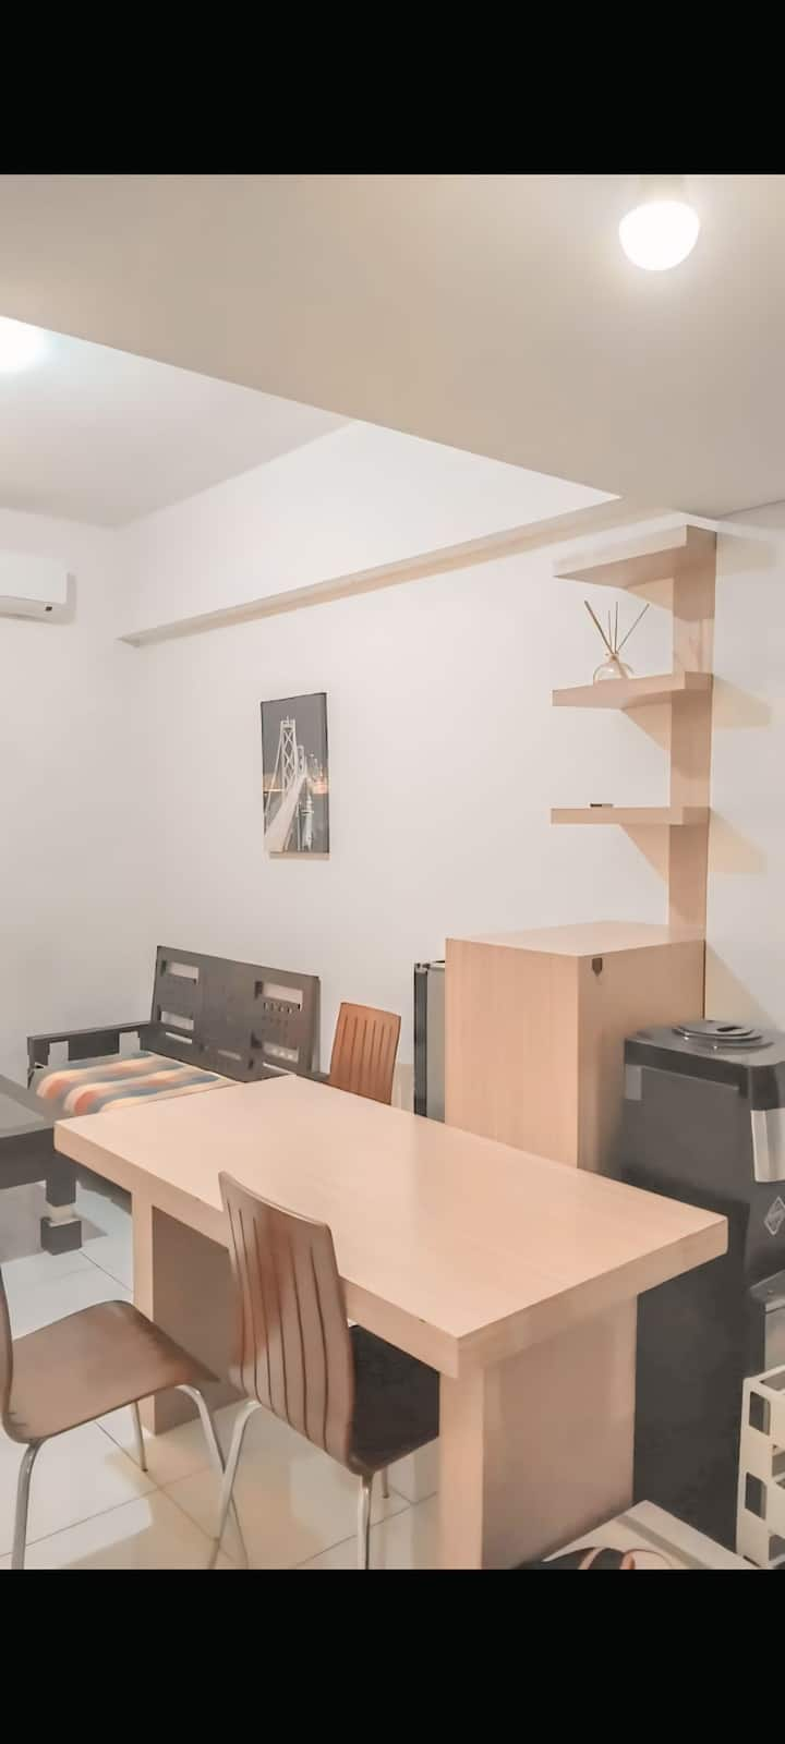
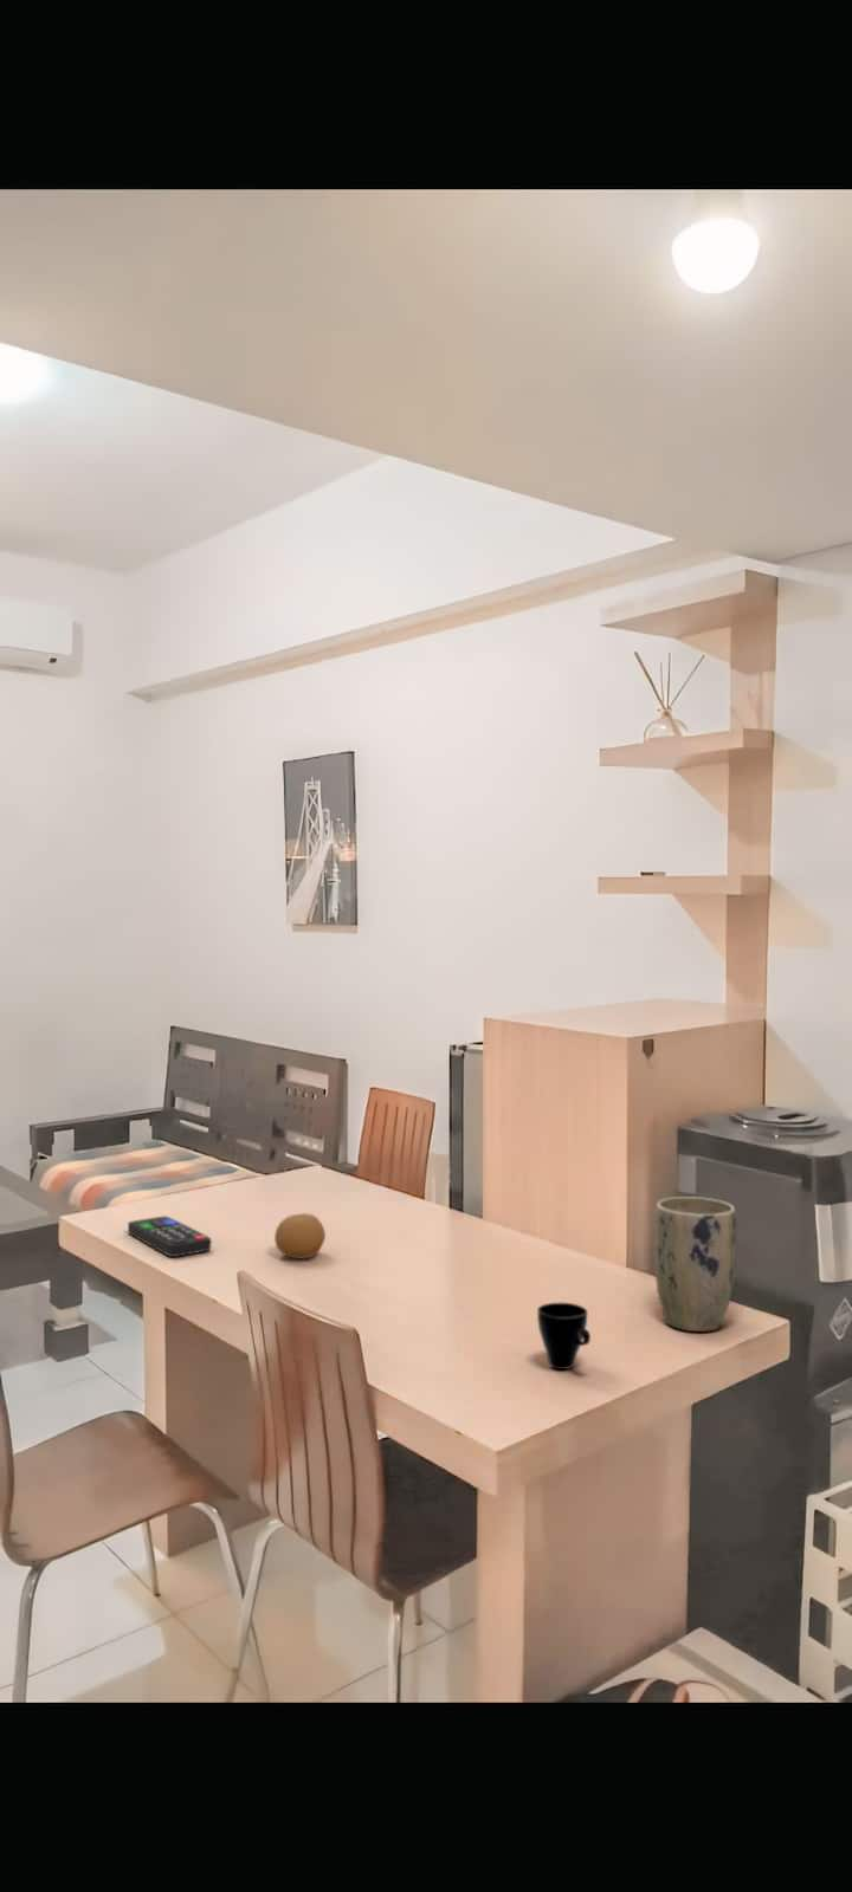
+ fruit (299, 1234)
+ plant pot (695, 1263)
+ remote control (168, 1234)
+ cup (567, 1339)
